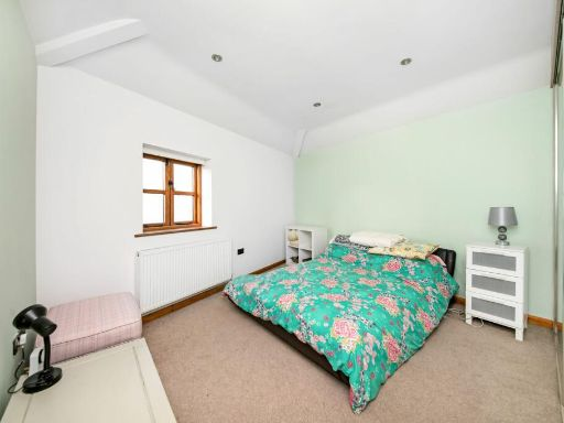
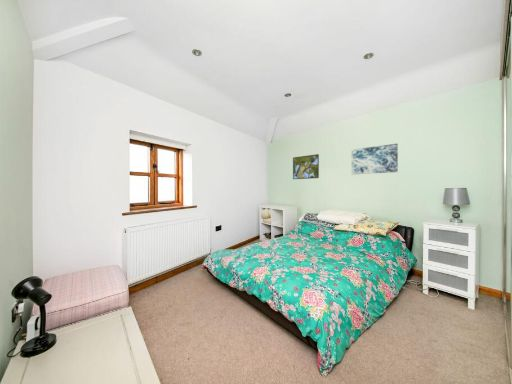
+ wall art (373, 160)
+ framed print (305, 167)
